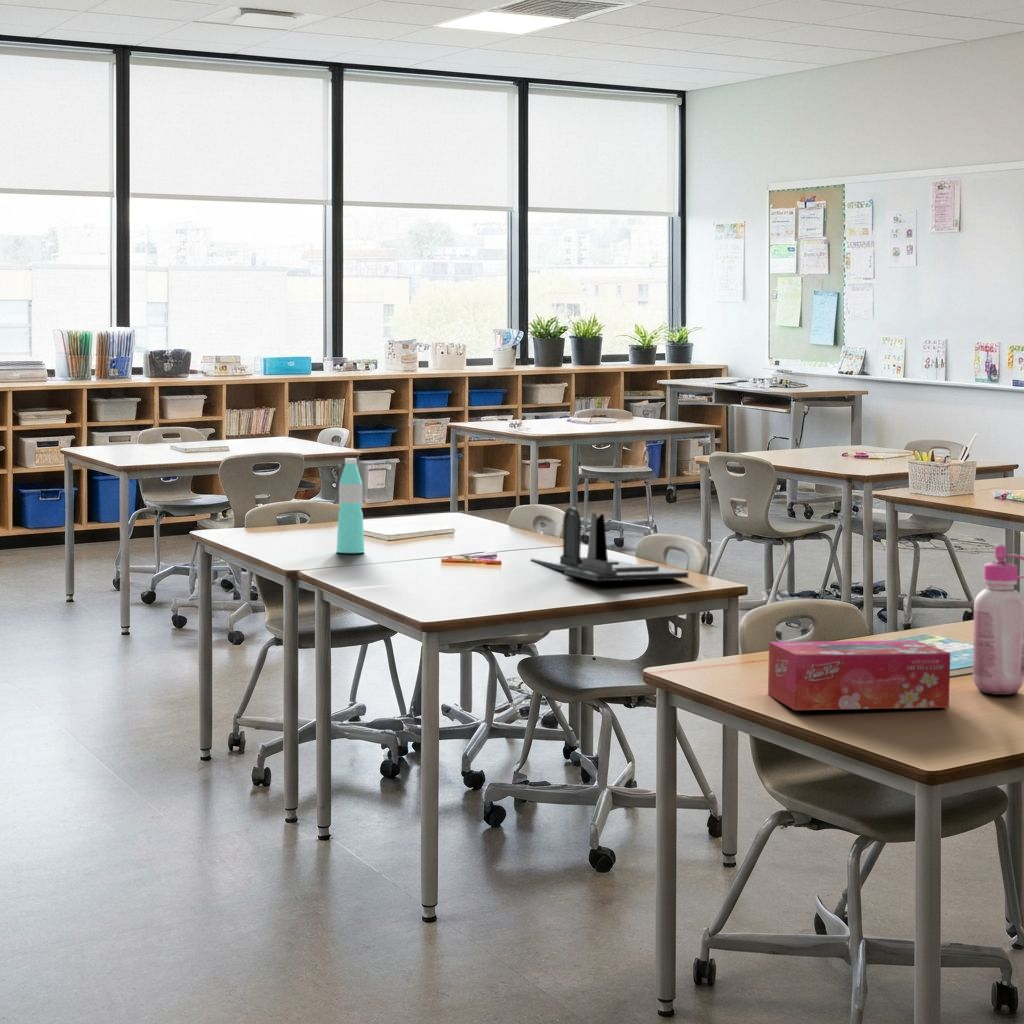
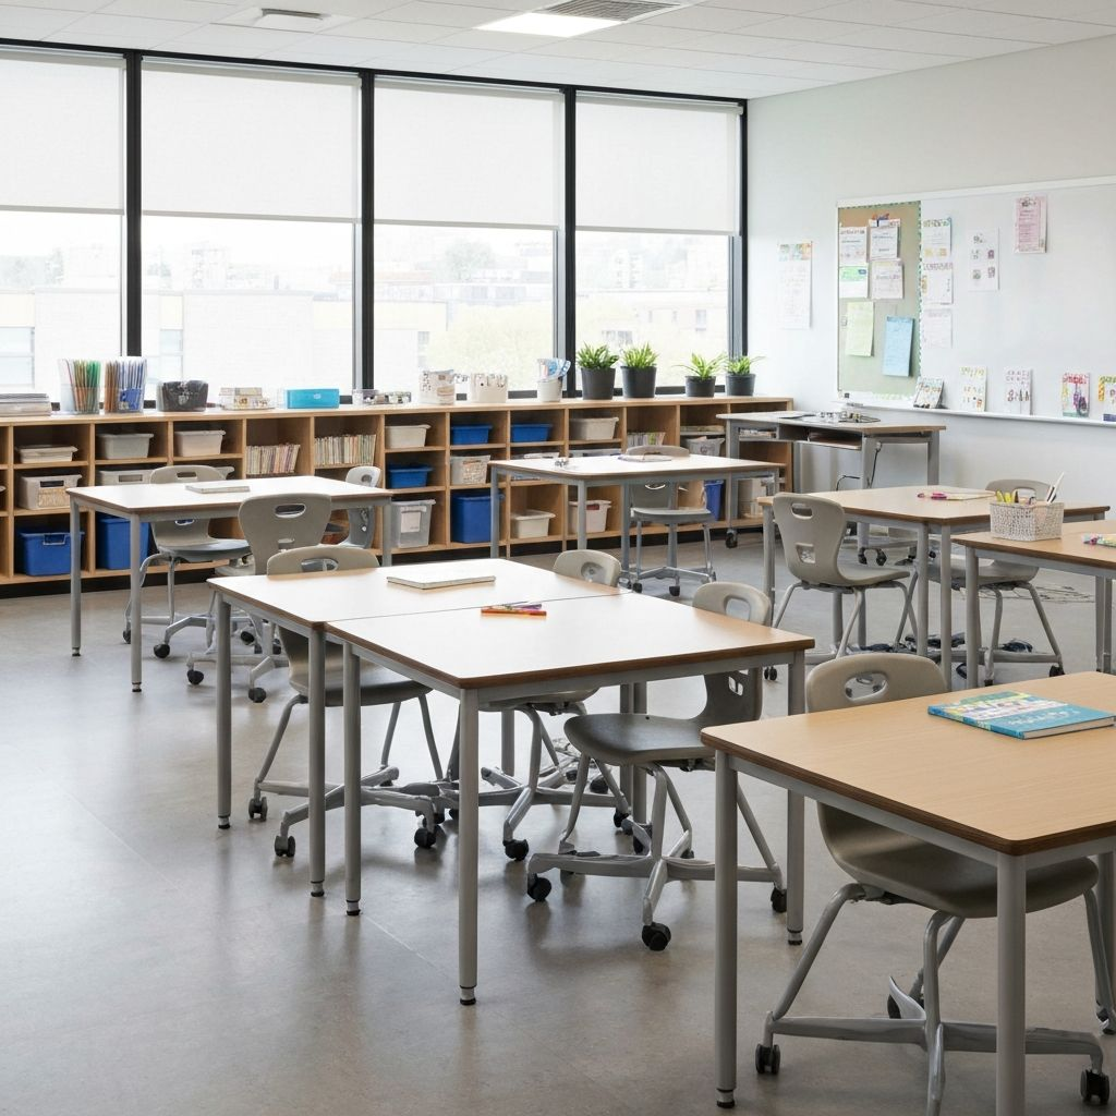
- tissue box (857, 674)
- water bottle (350, 505)
- desk organizer (601, 539)
- glue bottle (1000, 618)
